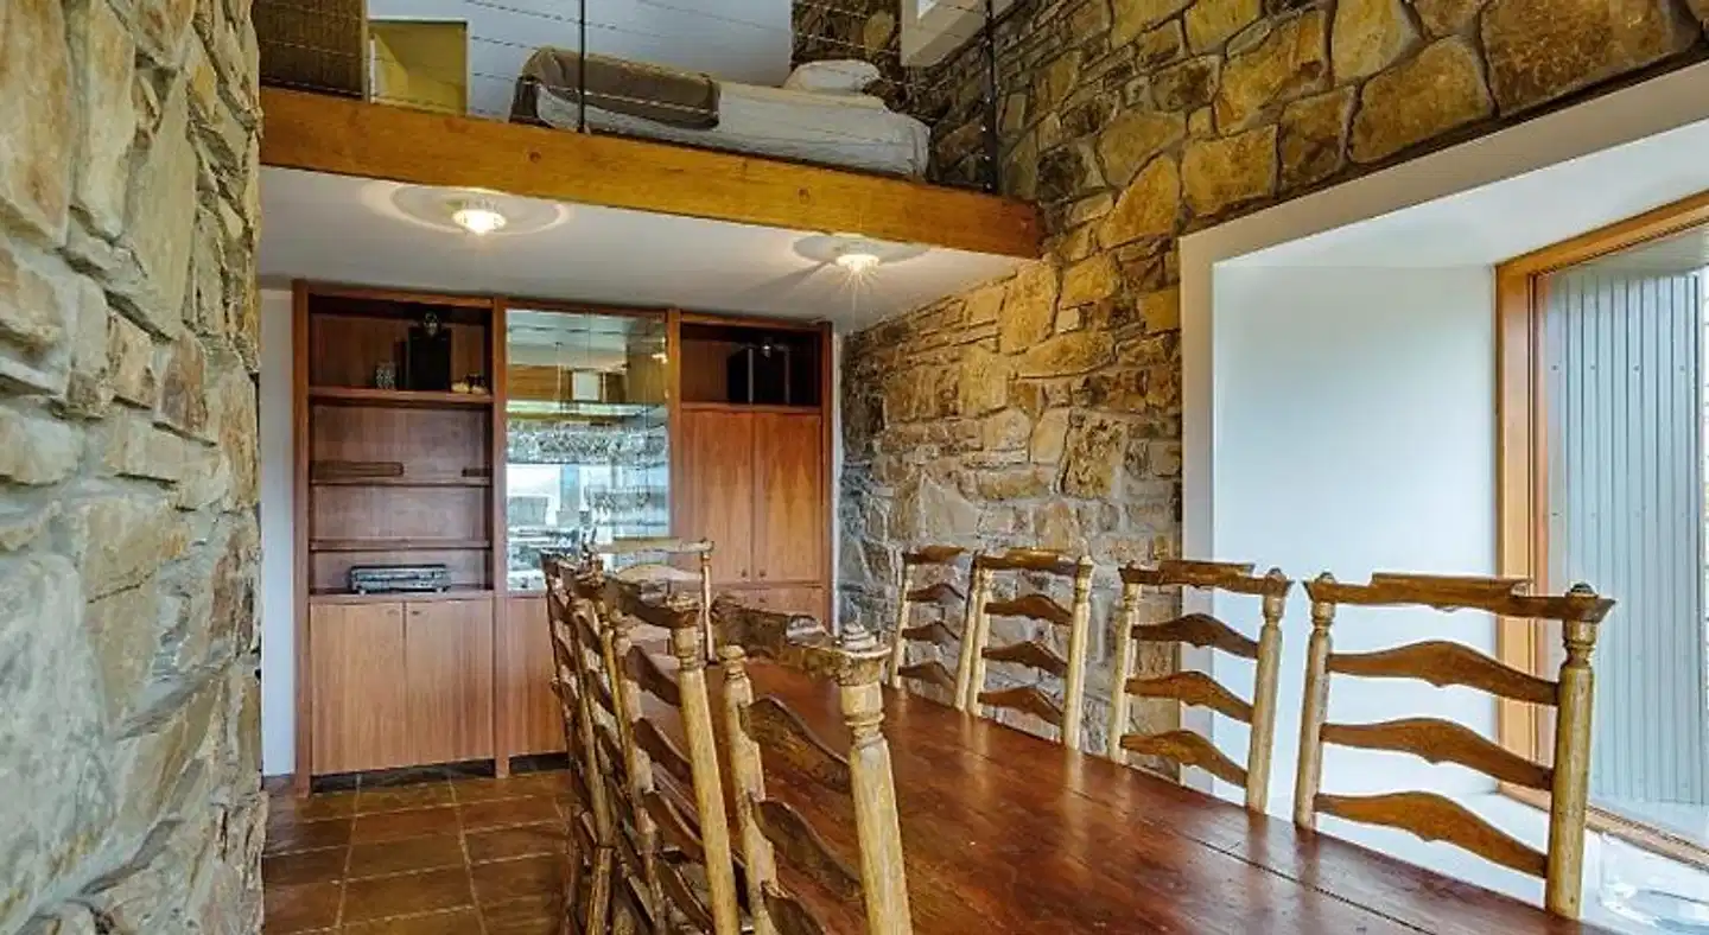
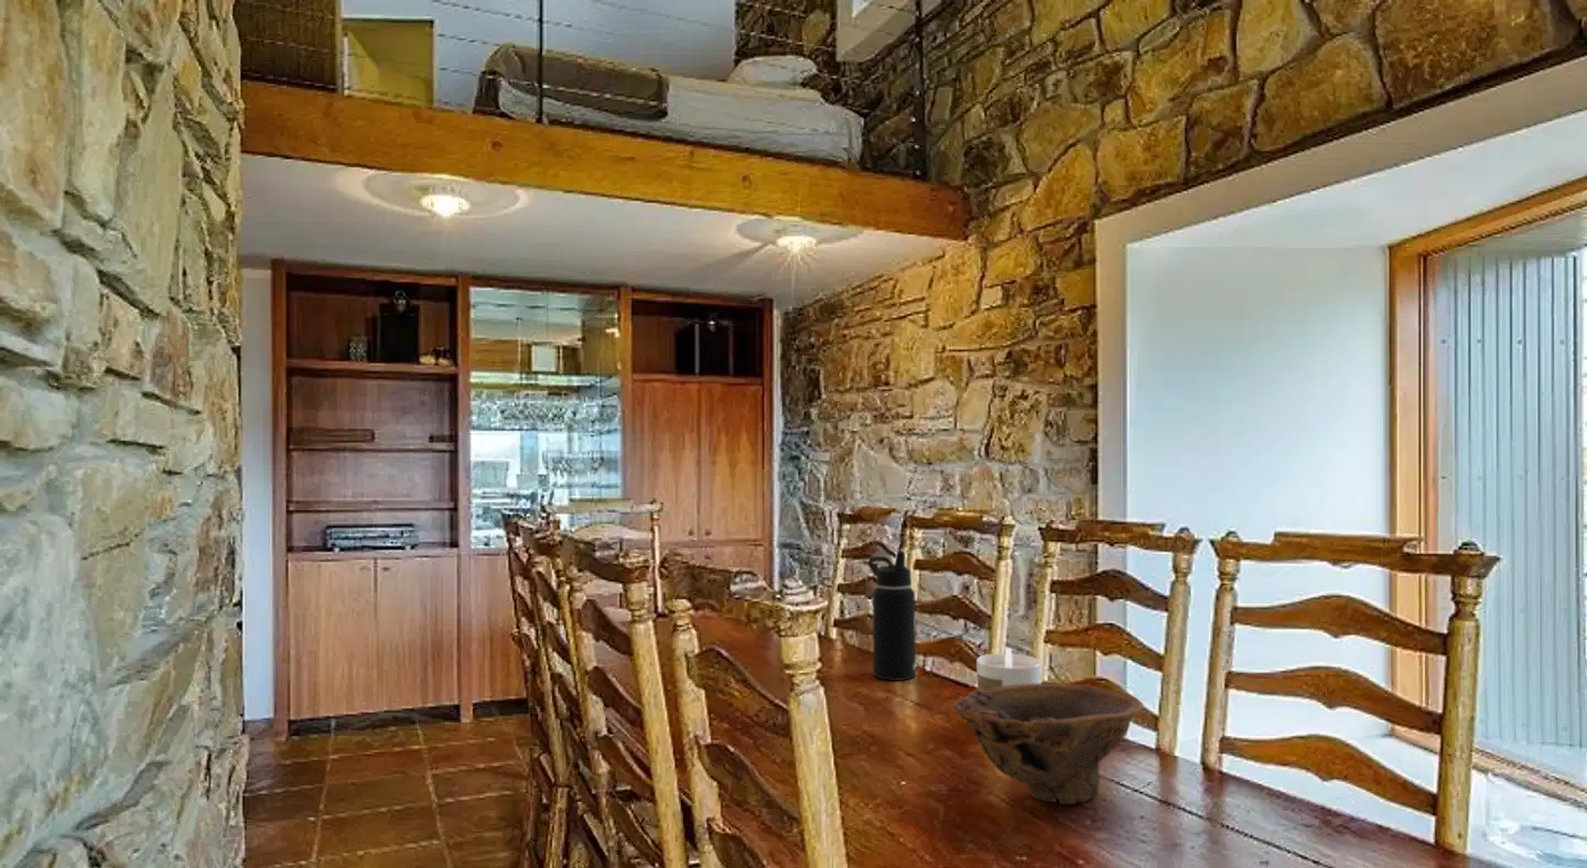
+ water bottle (890, 611)
+ bowl (1047, 747)
+ candle (1007, 685)
